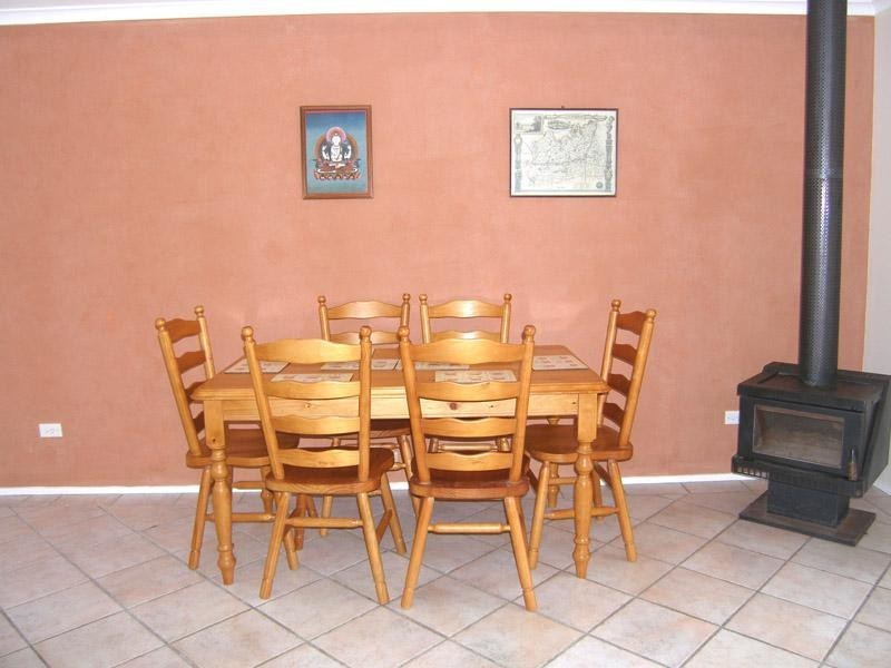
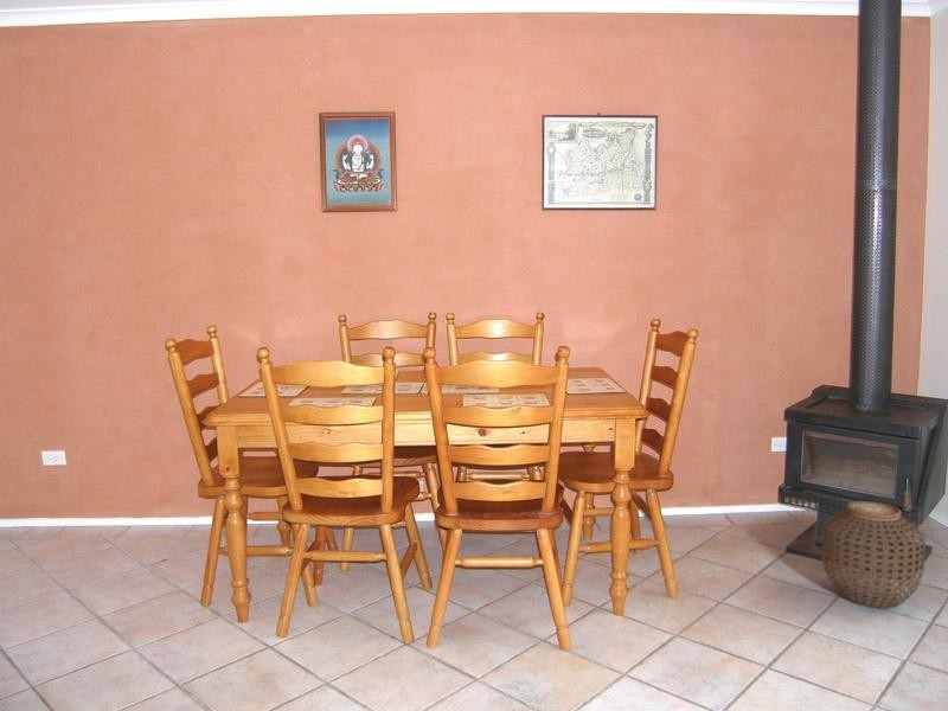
+ woven basket (871, 552)
